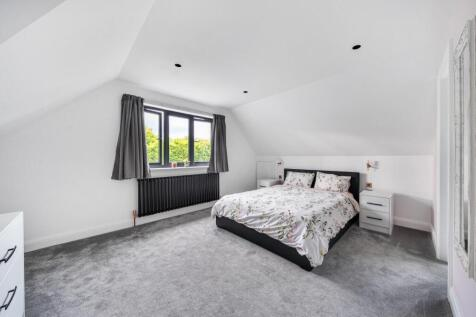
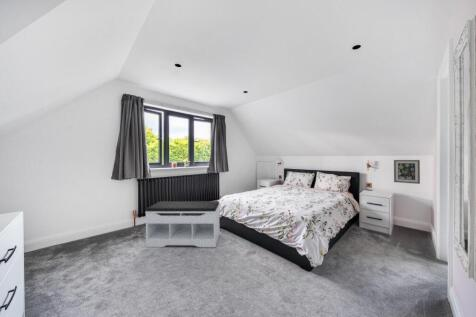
+ wall art (406, 171)
+ bench (185, 222)
